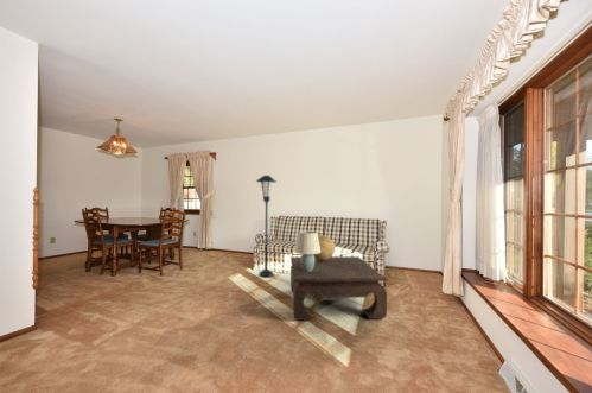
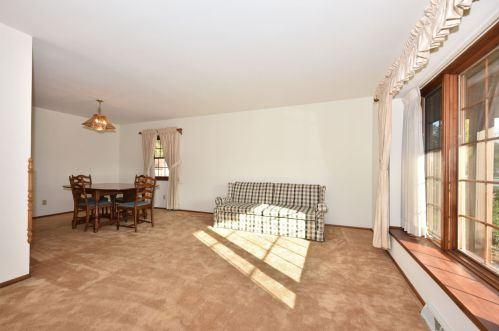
- floor lamp (266, 224)
- table lamp (307, 251)
- decorative globe (322, 247)
- coffee table (331, 284)
